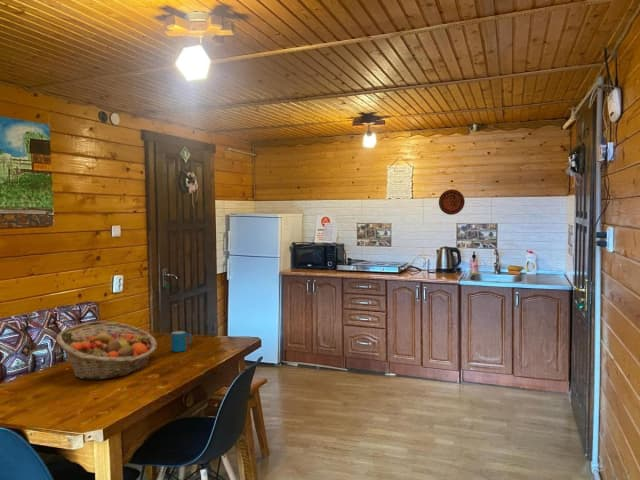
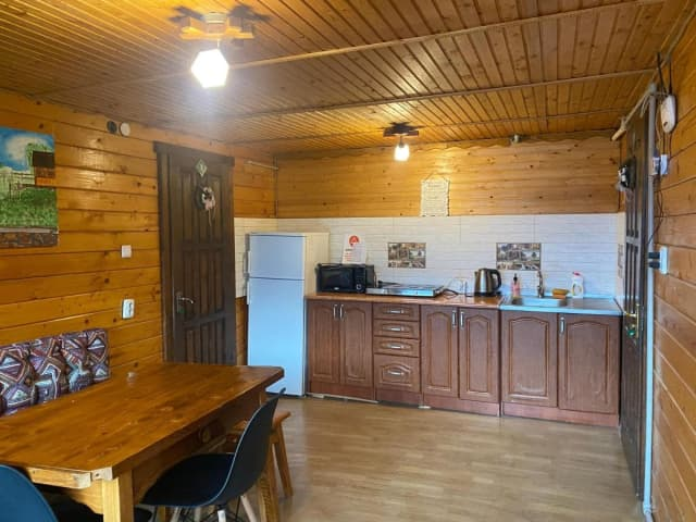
- mug (182, 341)
- decorative plate (451, 202)
- fruit basket (109, 347)
